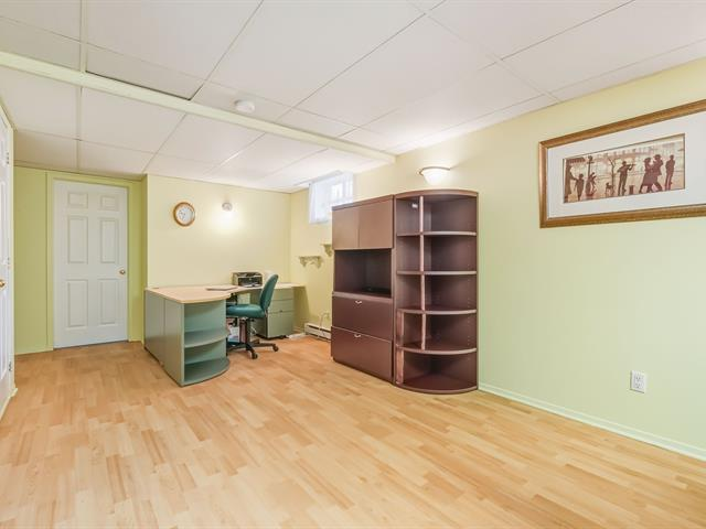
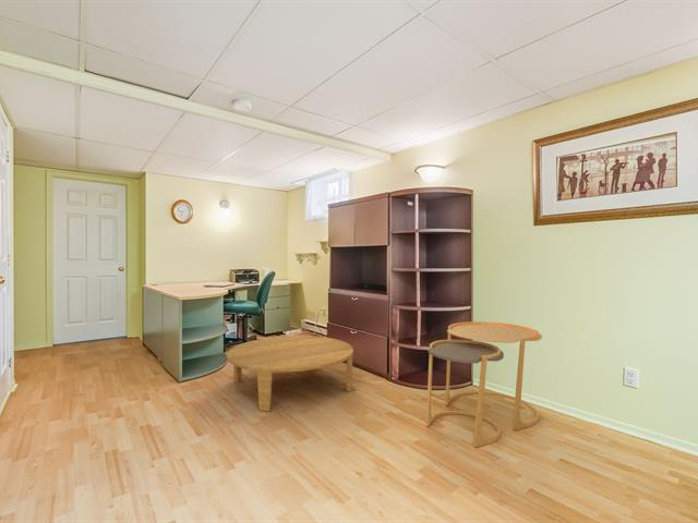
+ coffee table (291, 367)
+ side table (480, 374)
